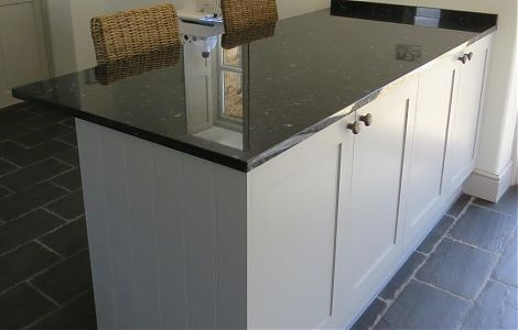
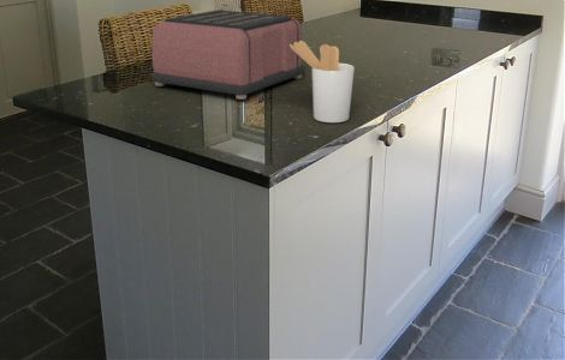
+ utensil holder (321, 79)
+ toaster (232, 48)
